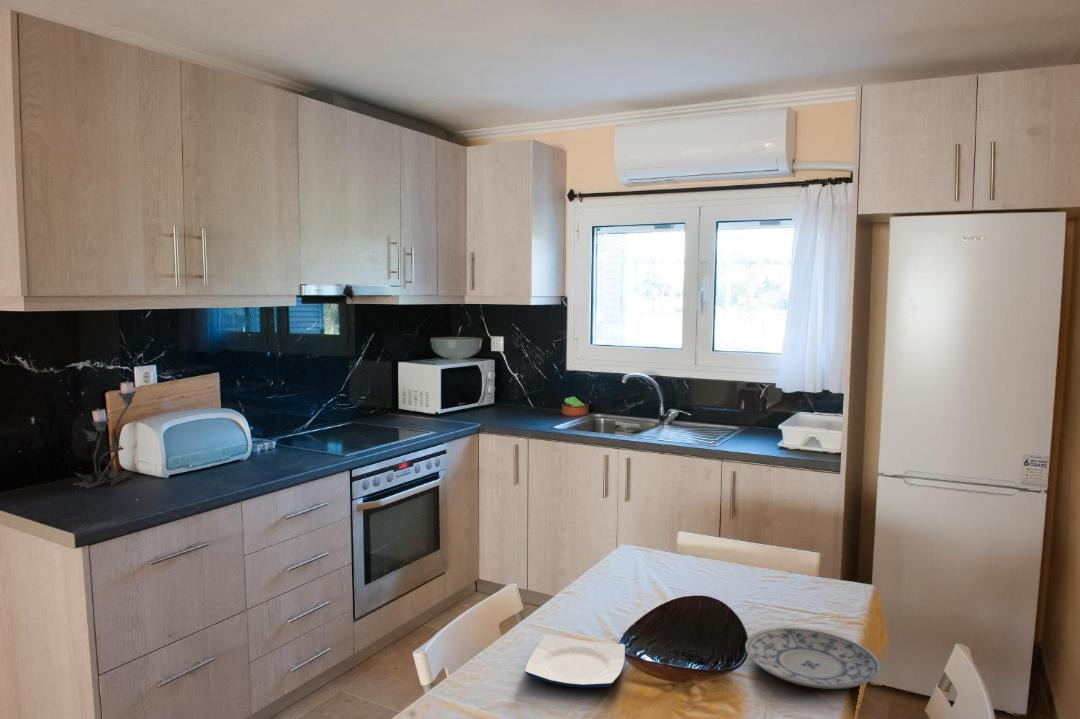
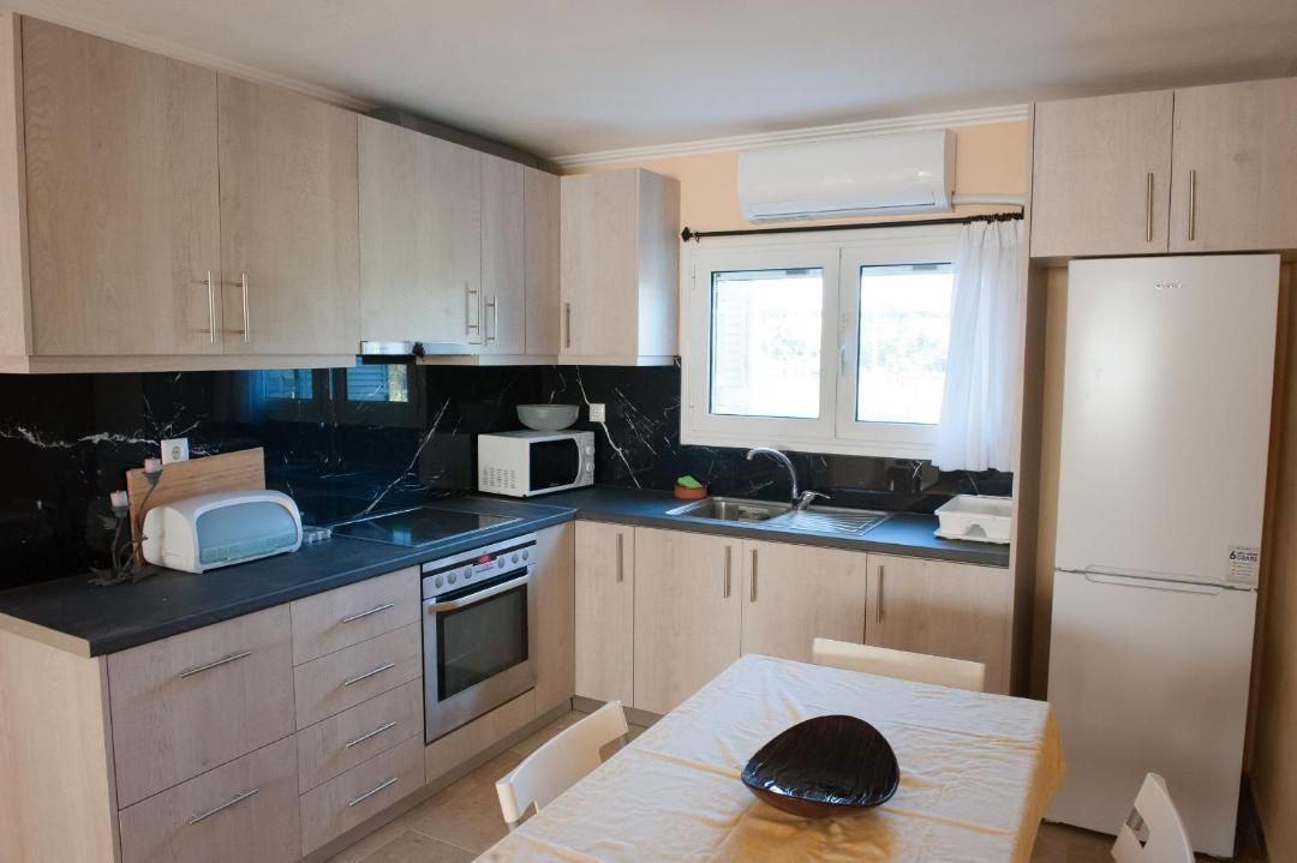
- plate (810, 661)
- plate (576, 663)
